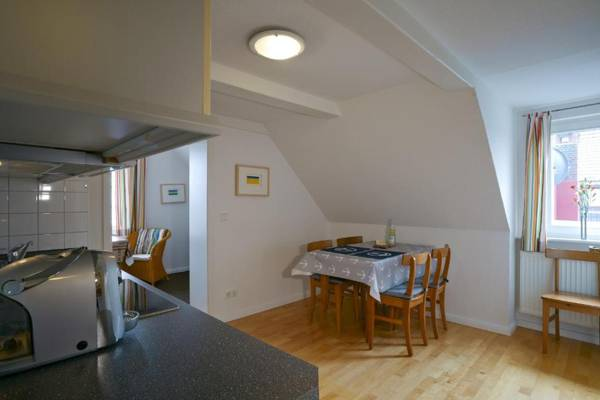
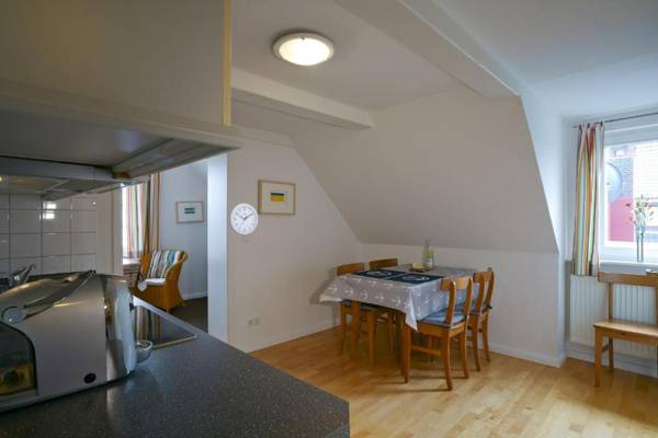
+ wall clock (243, 219)
